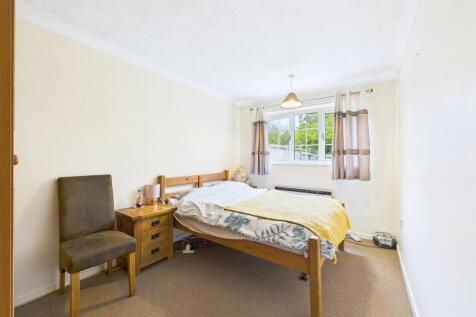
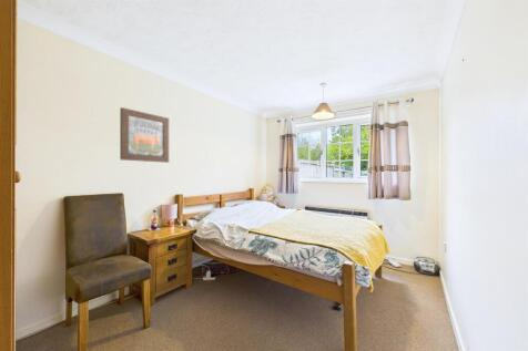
+ wall art (146, 137)
